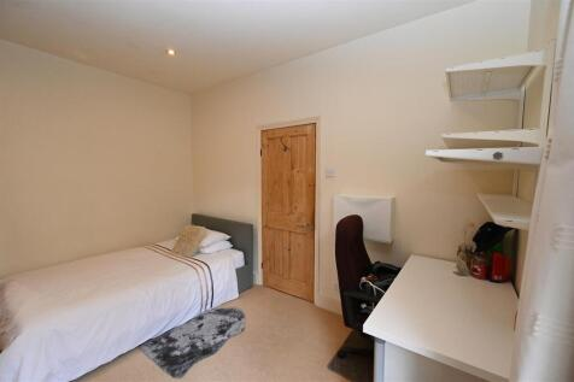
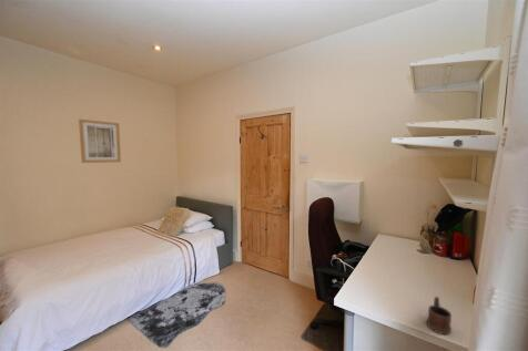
+ mug (438, 313)
+ wall art (101, 142)
